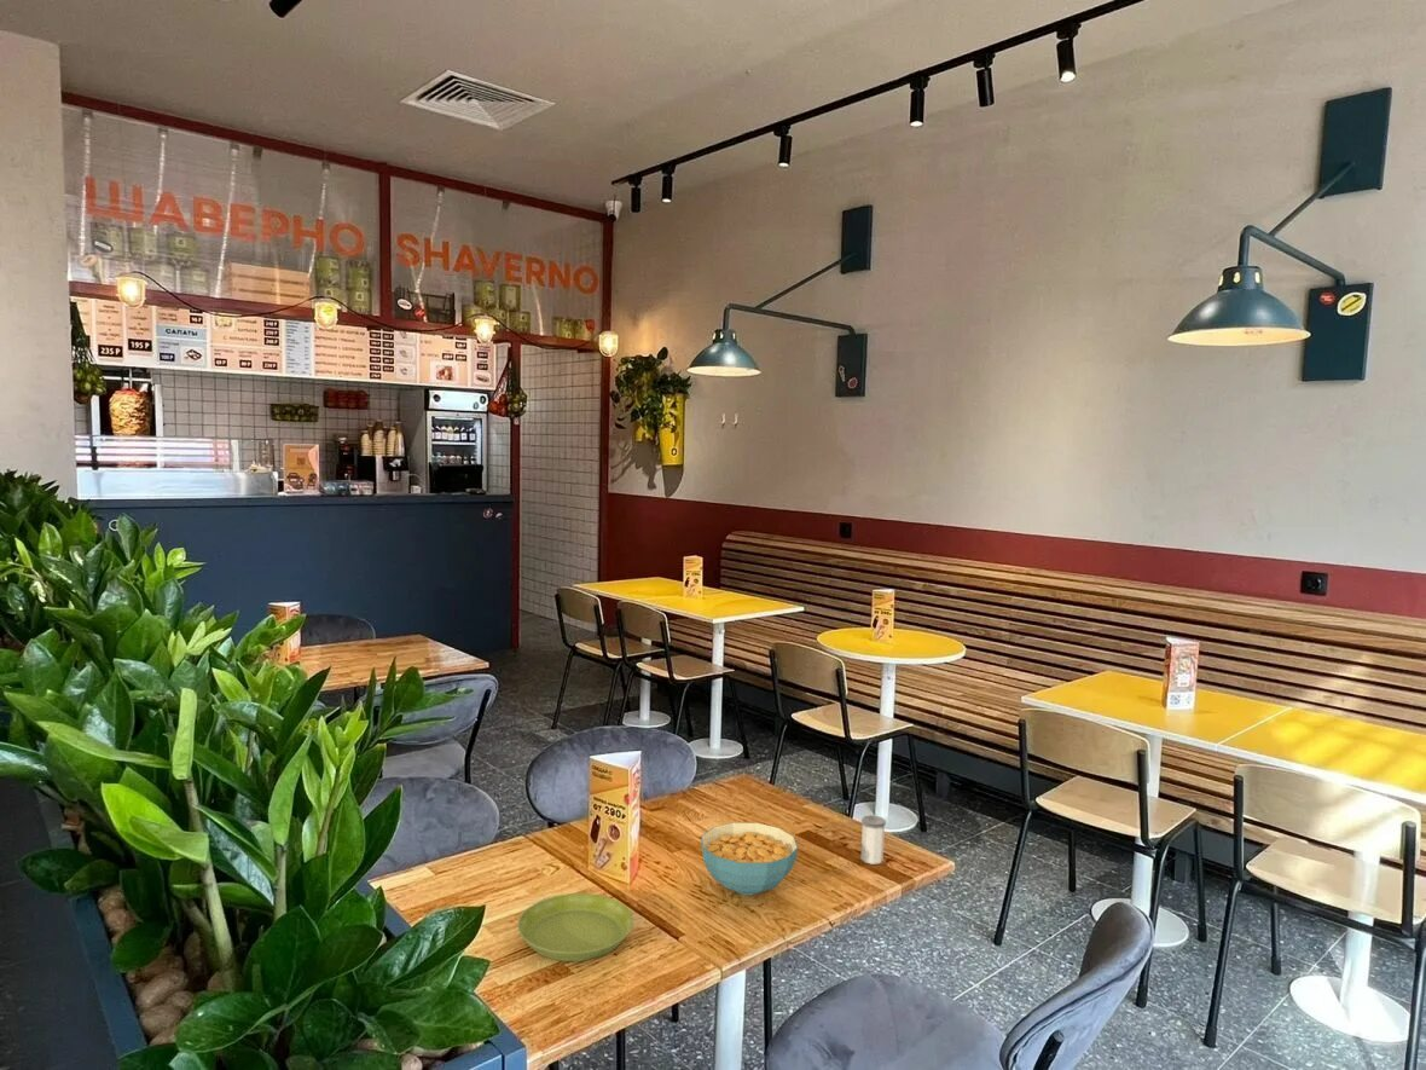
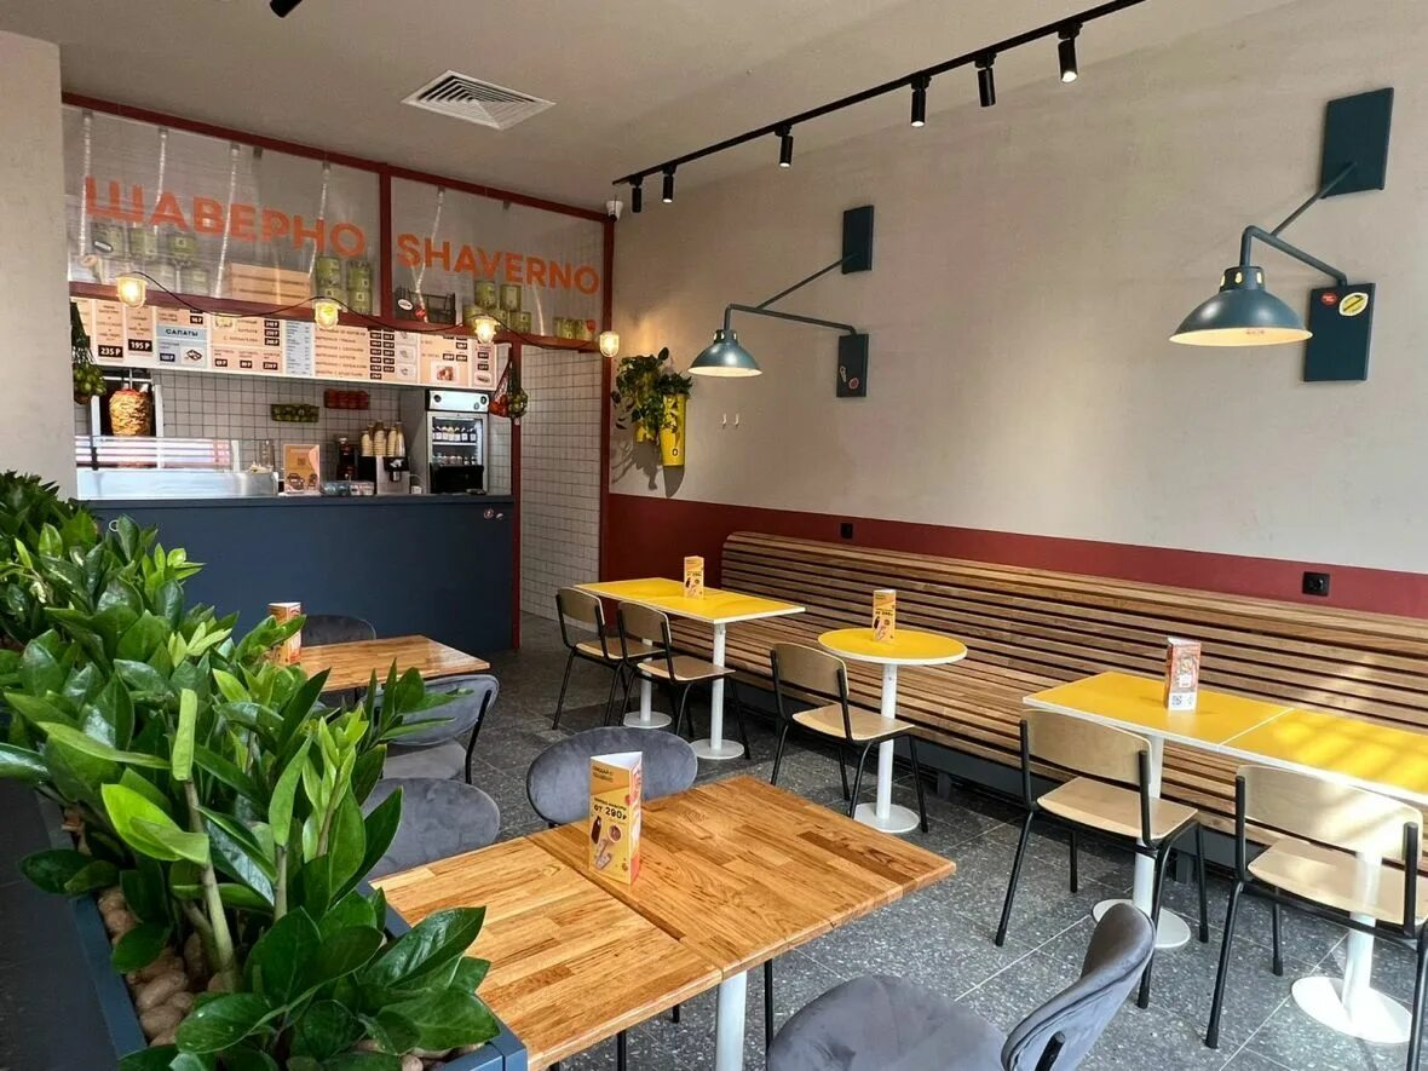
- salt shaker (873, 839)
- saucer (575, 929)
- cereal bowl (748, 864)
